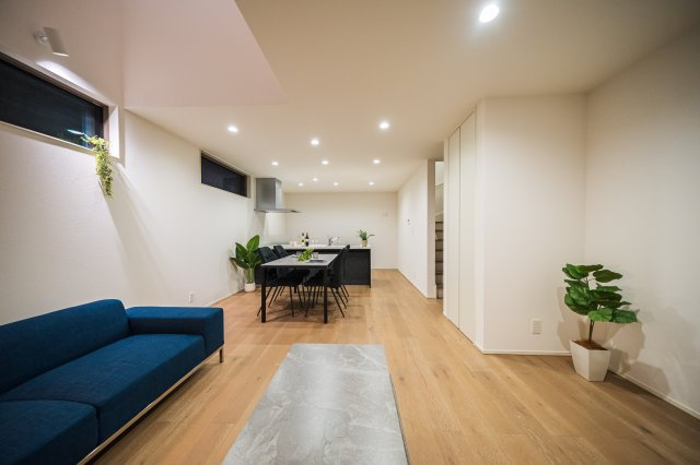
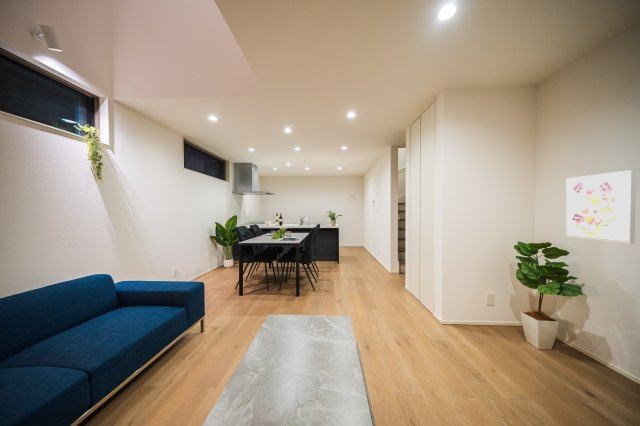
+ wall art (596, 207)
